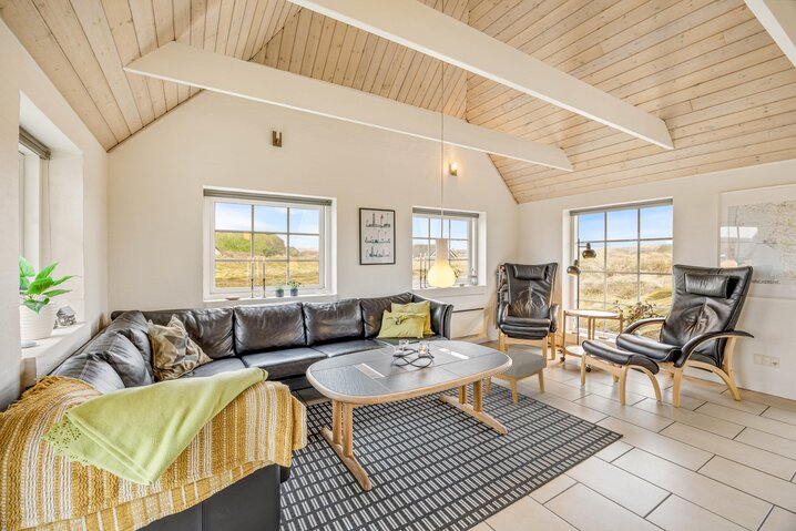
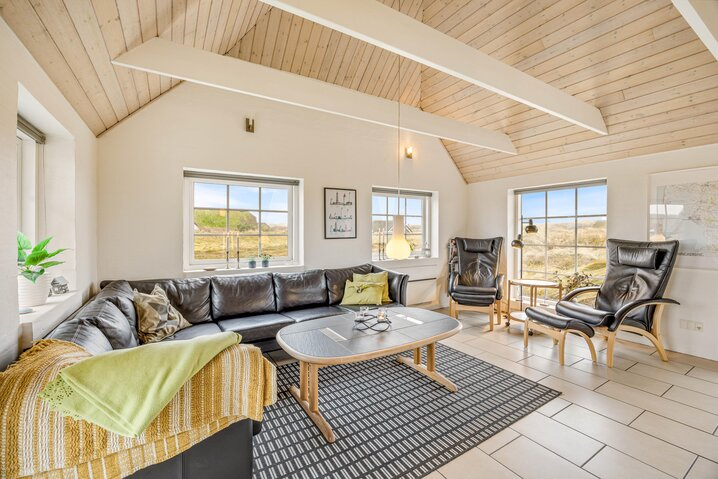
- footstool (514, 374)
